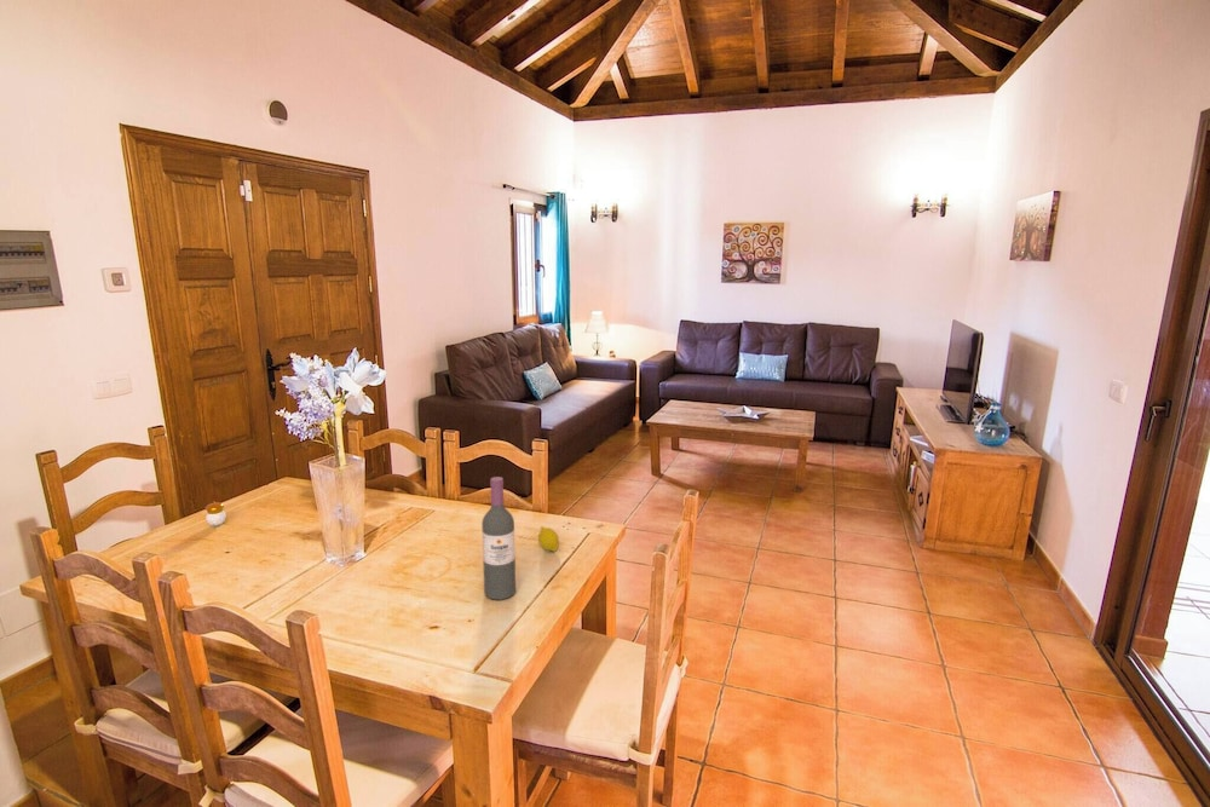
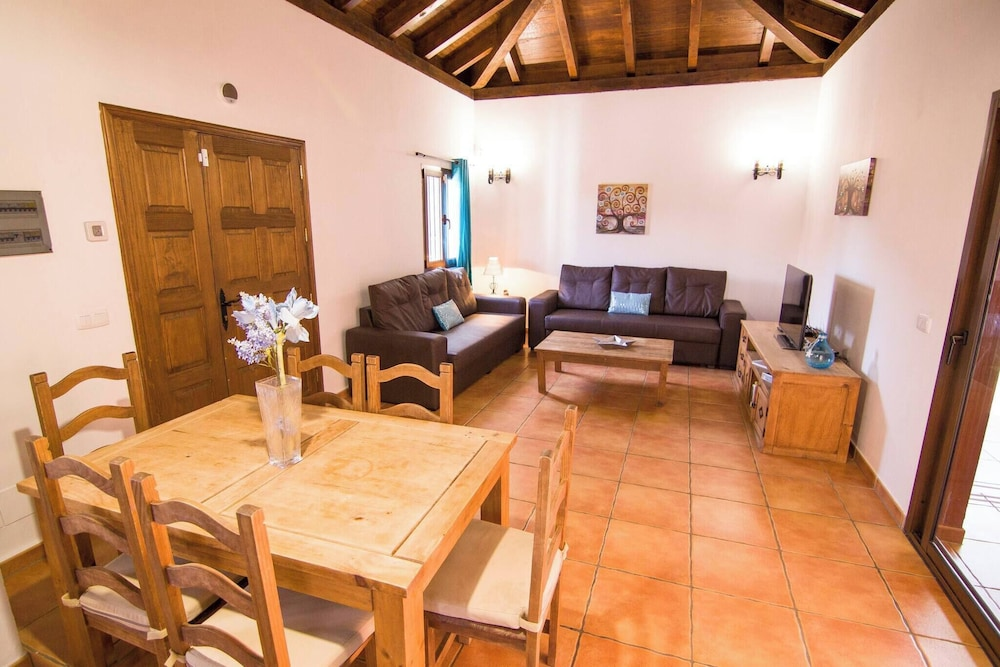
- fruit (548, 538)
- wine bottle (499, 536)
- candle (215, 513)
